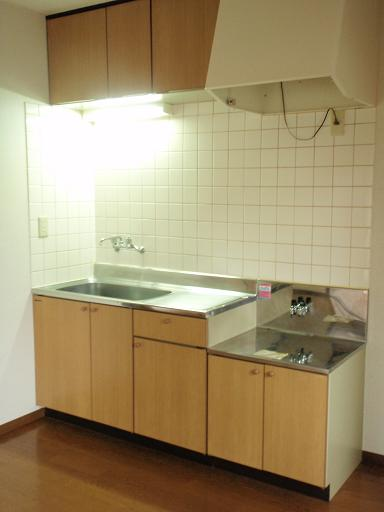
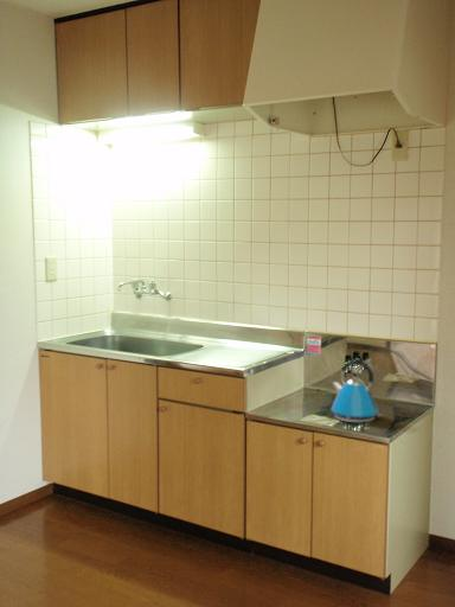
+ kettle (357, 388)
